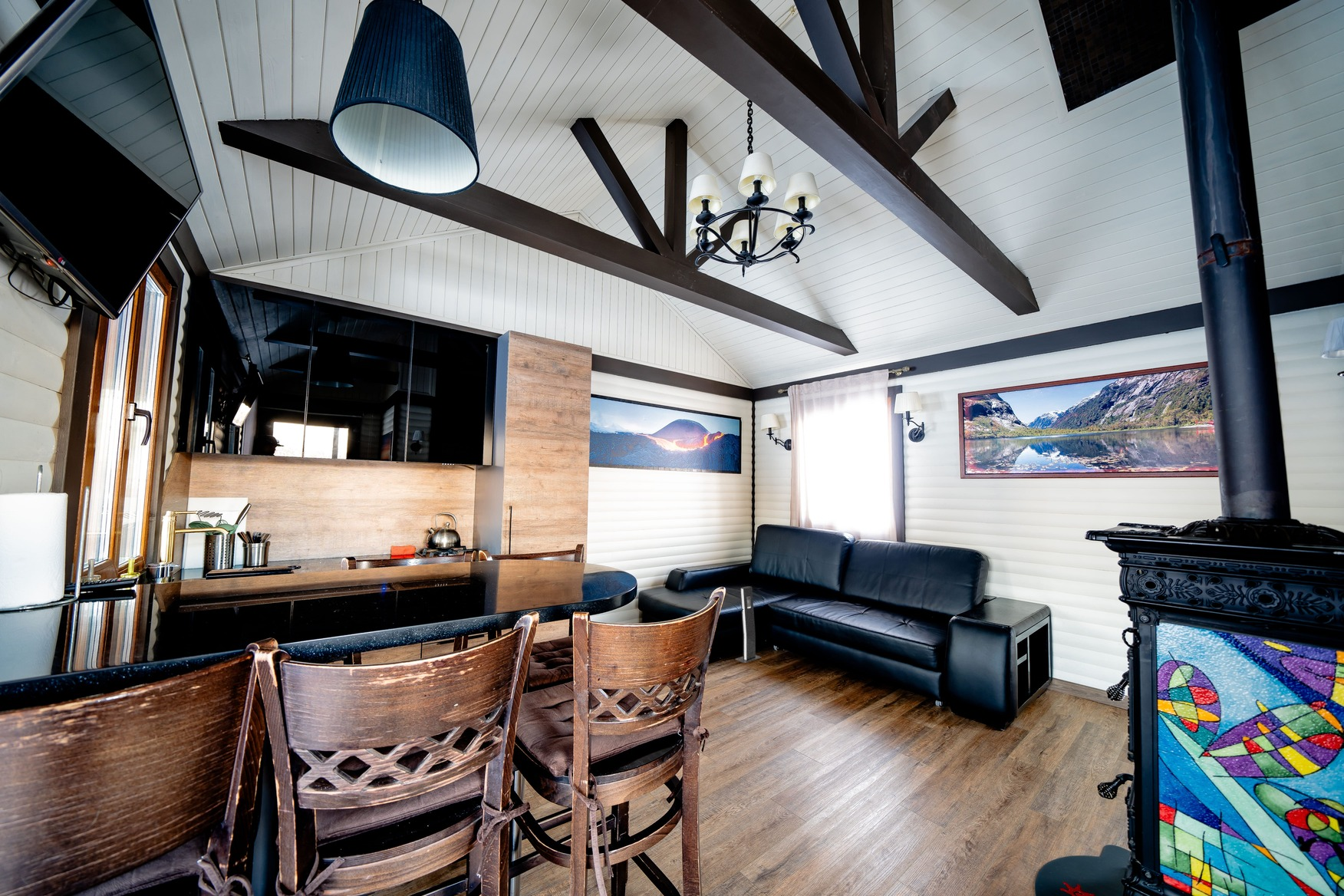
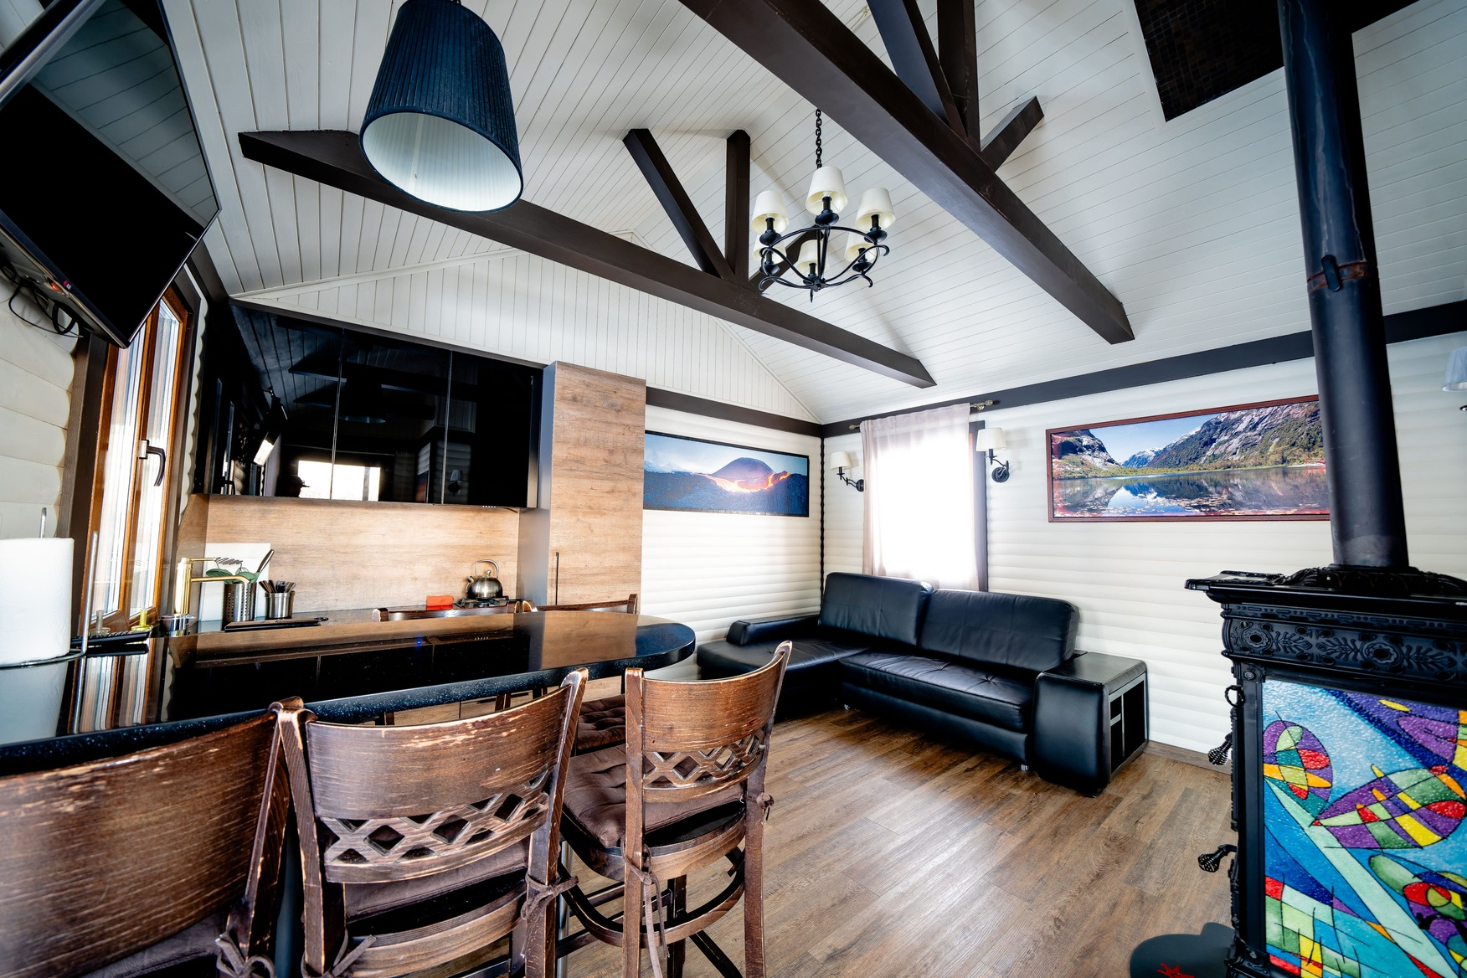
- speaker (748, 623)
